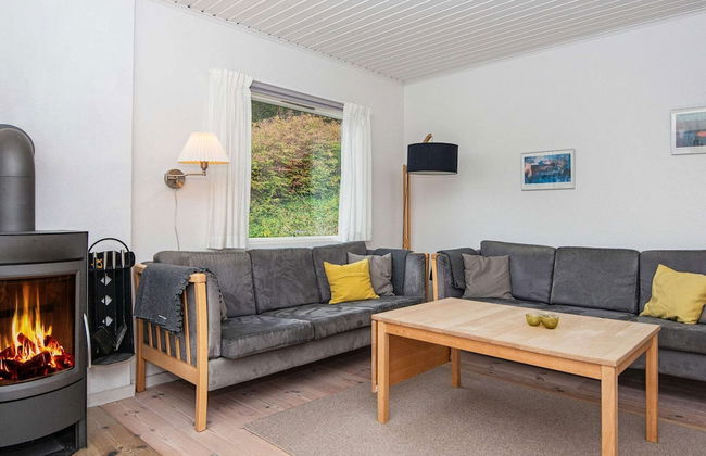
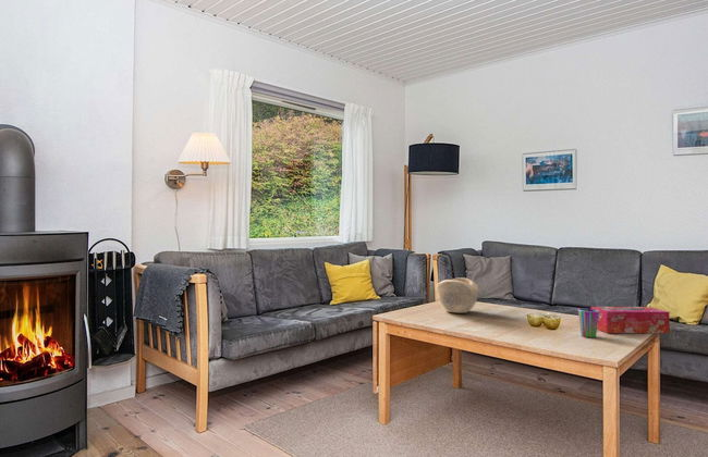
+ decorative bowl (456, 295)
+ tissue box (628, 319)
+ cup (588, 322)
